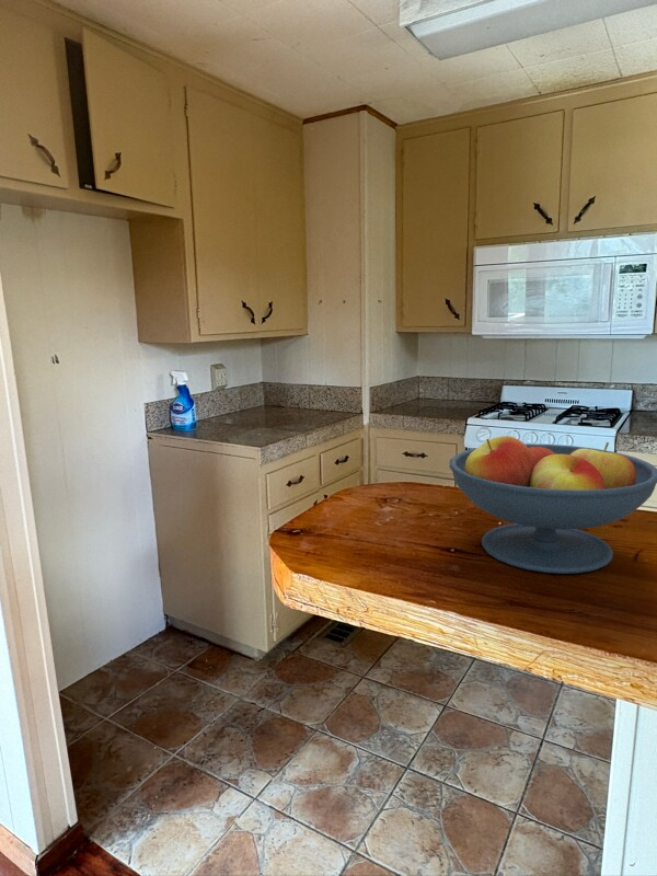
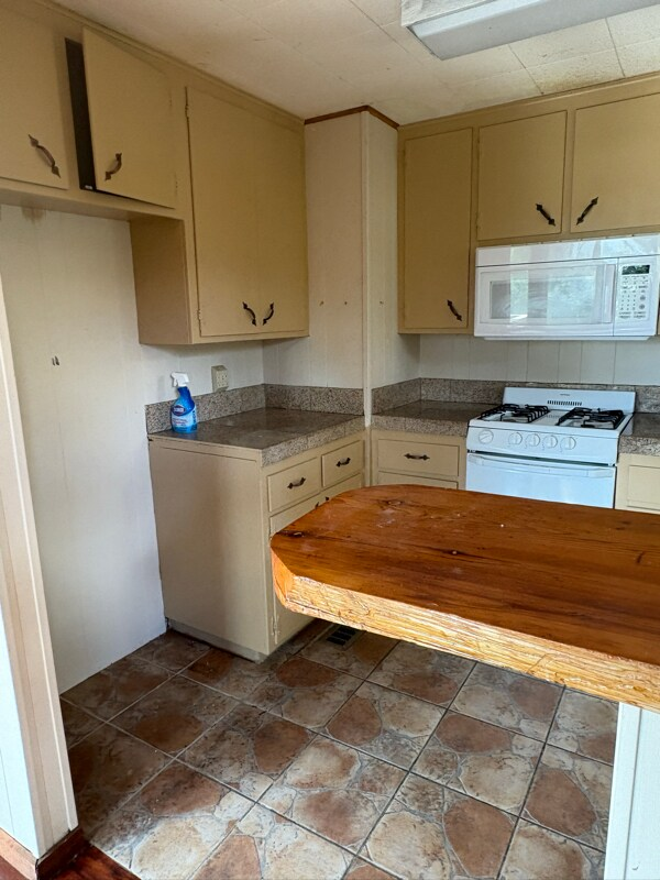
- fruit bowl (548, 492)
